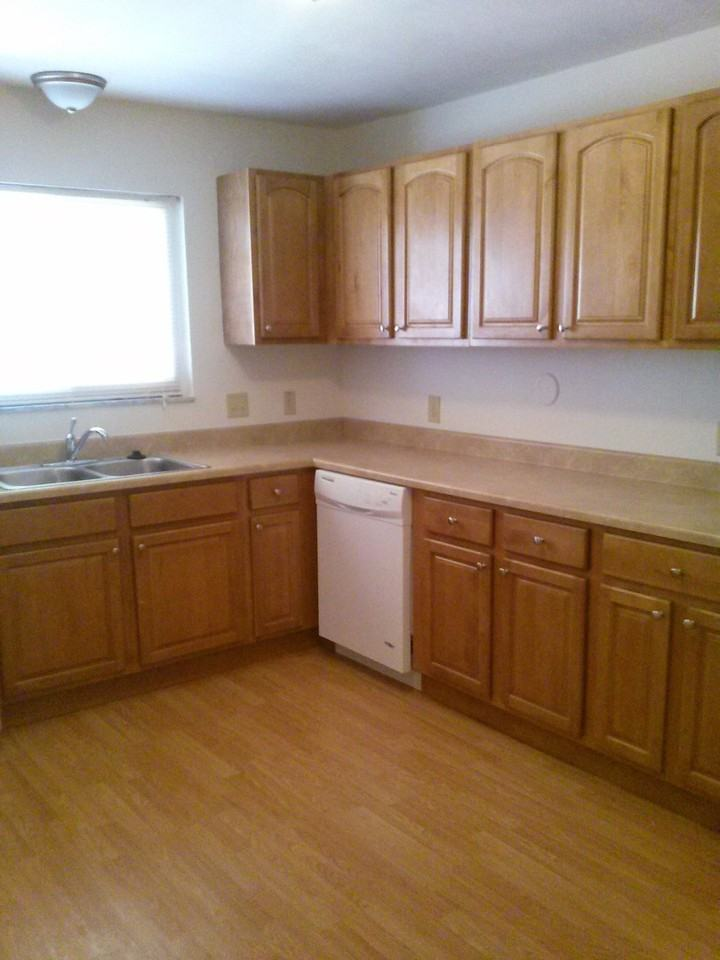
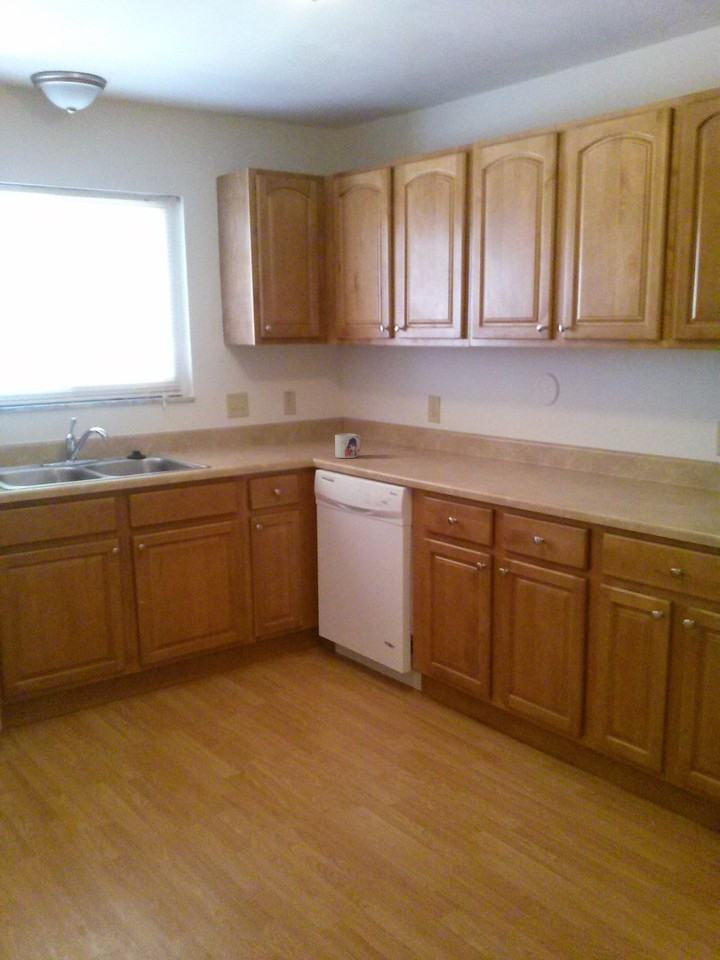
+ mug (349, 445)
